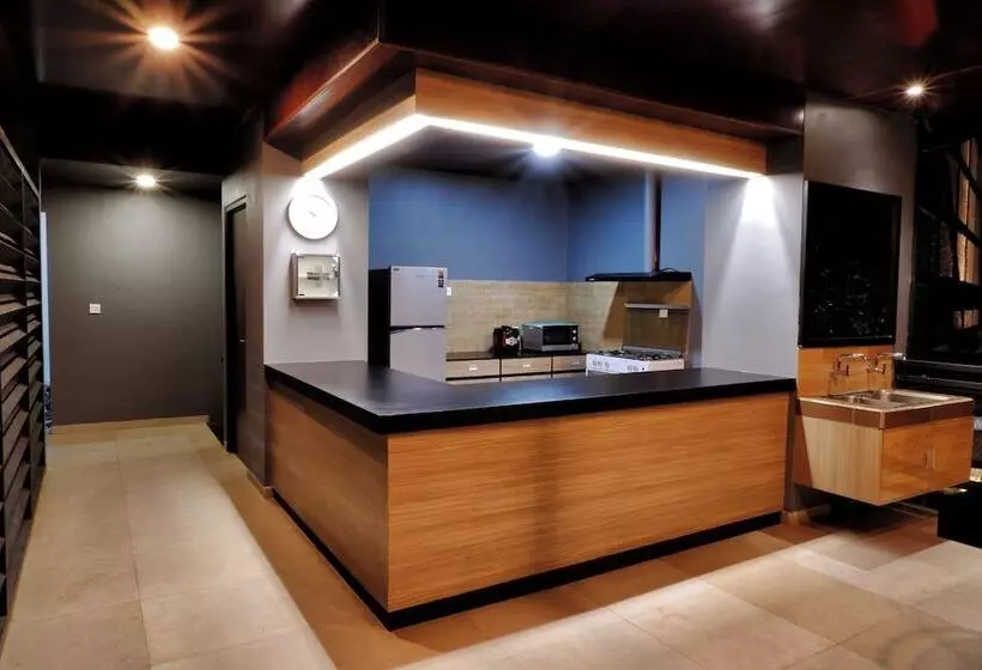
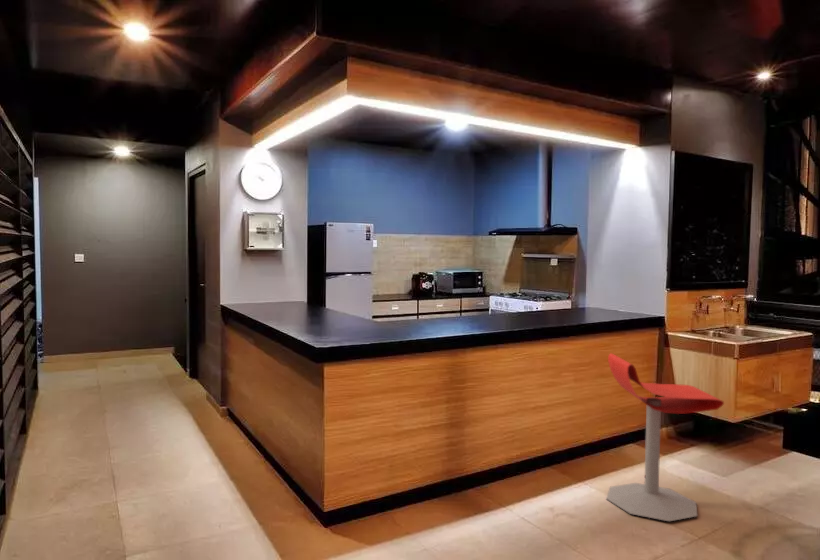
+ stool (659, 430)
